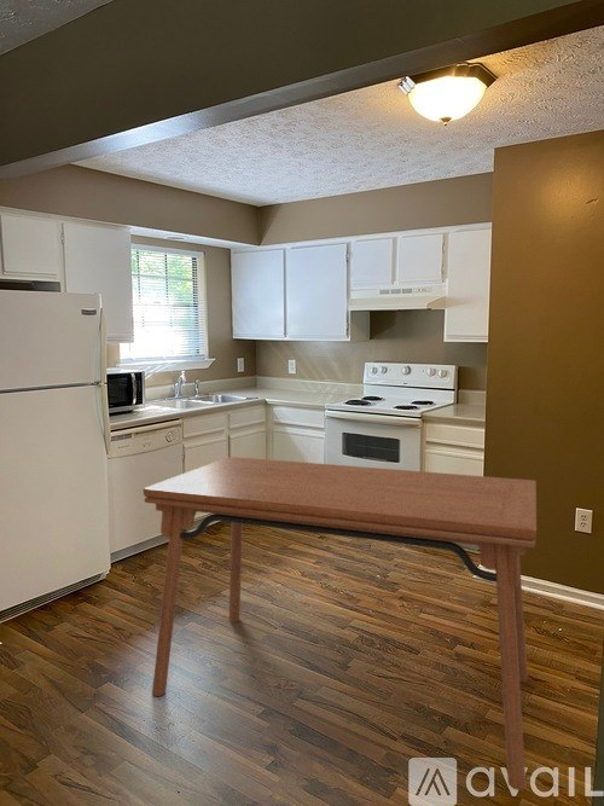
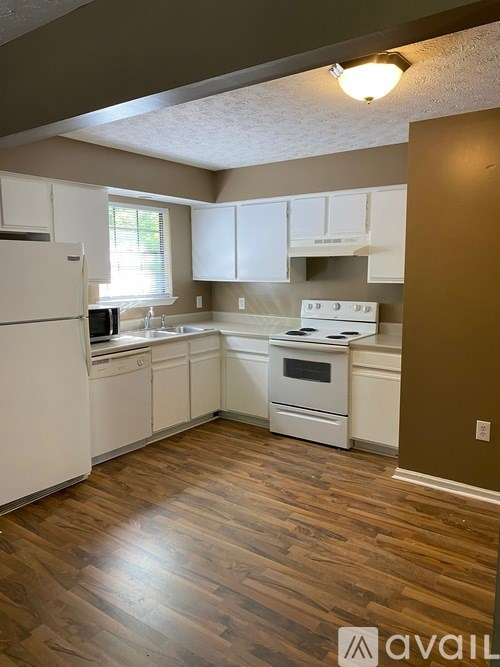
- dining table (352, 537)
